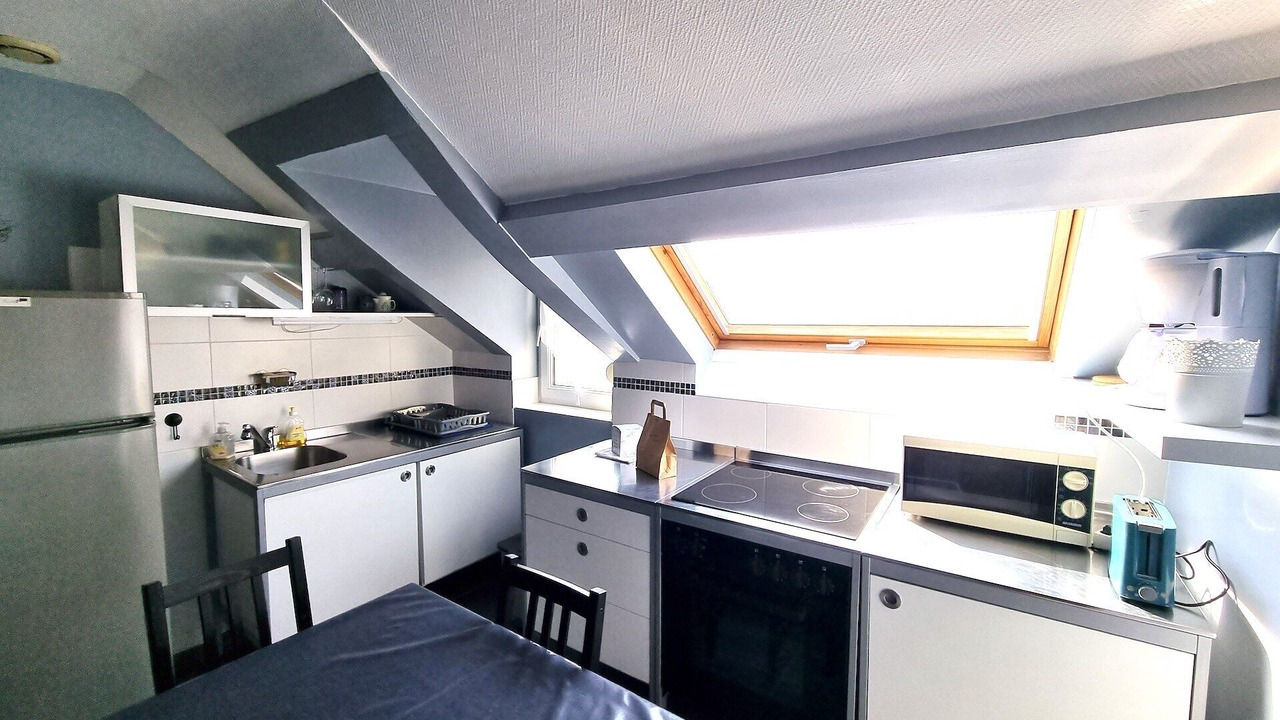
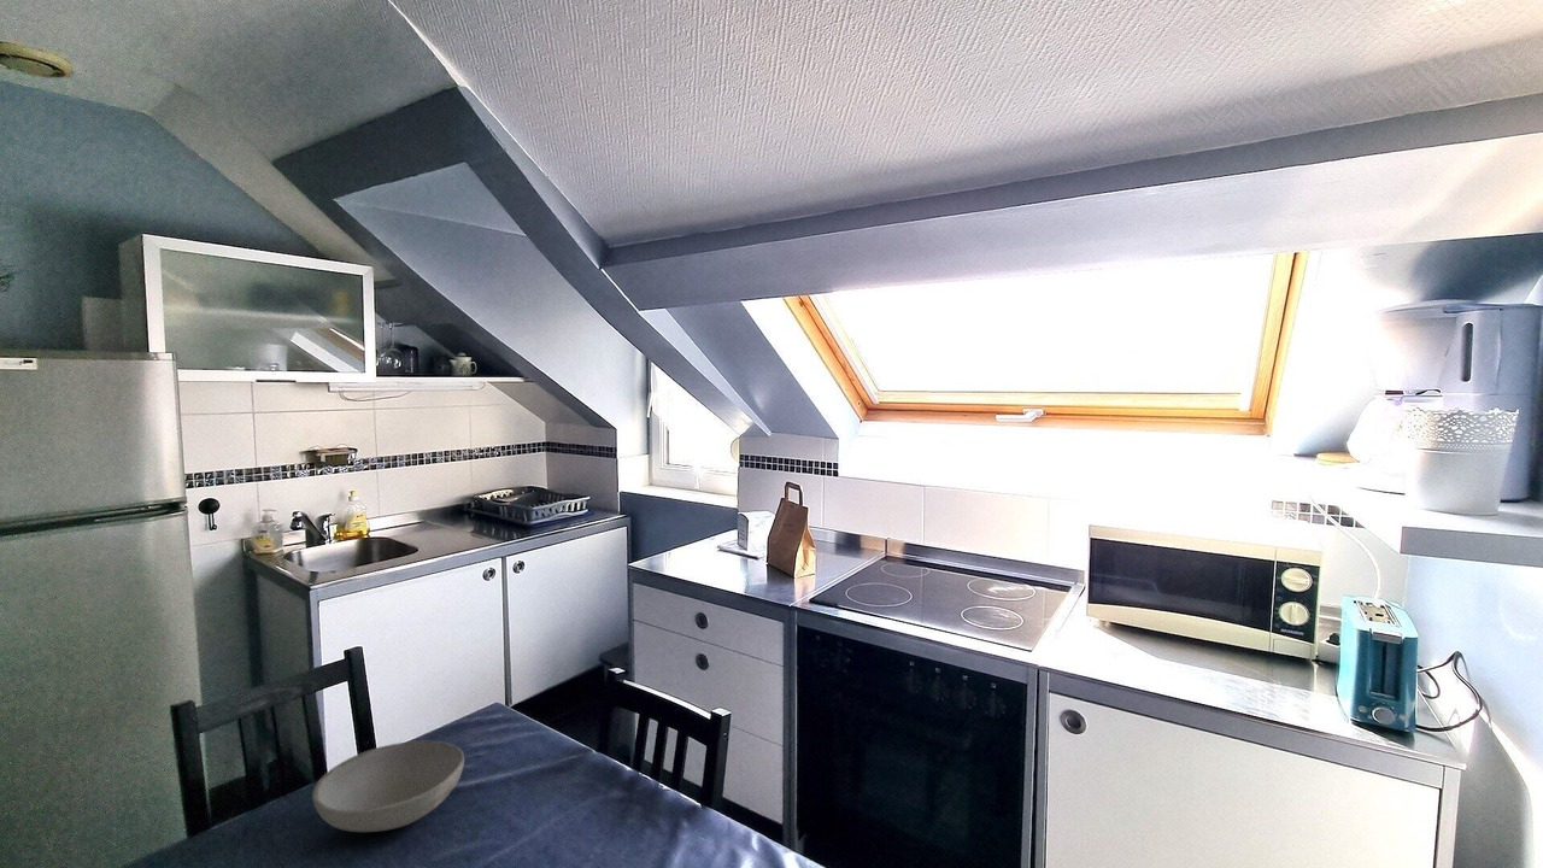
+ bowl (392, 793)
